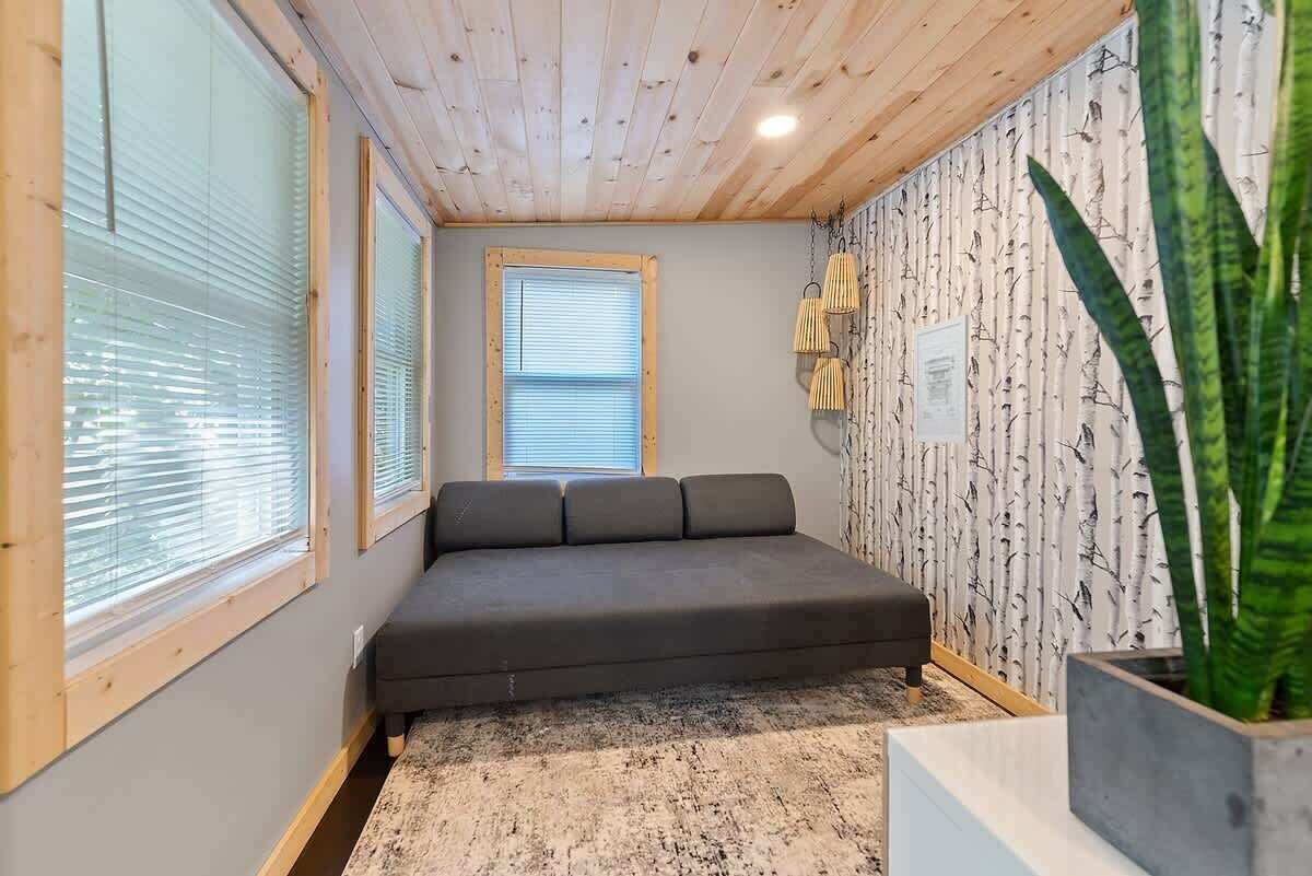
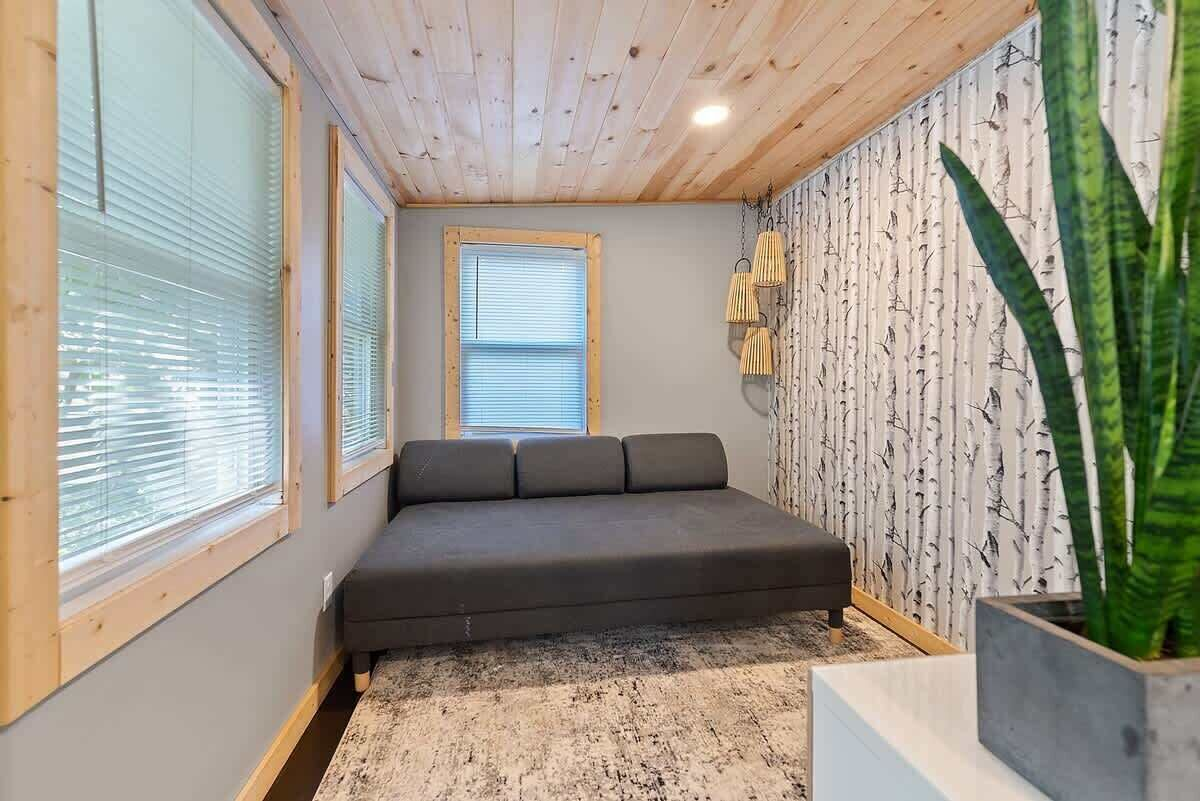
- wall art (938, 383)
